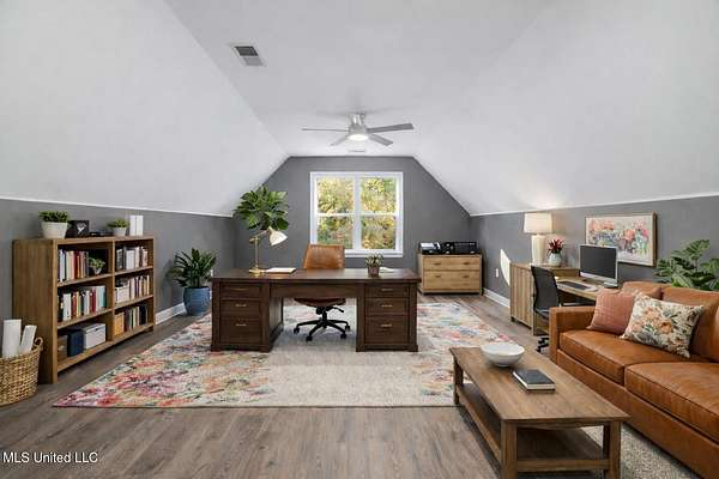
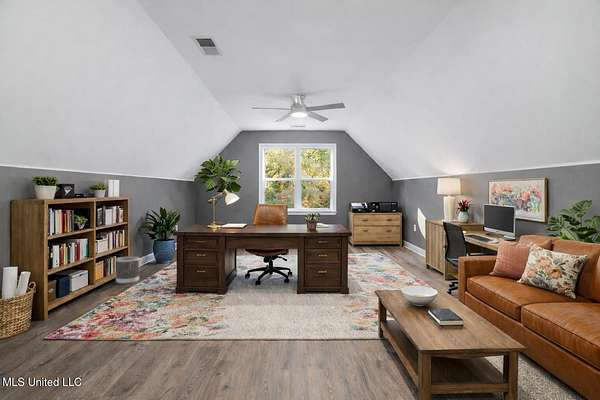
+ wastebasket (127, 269)
